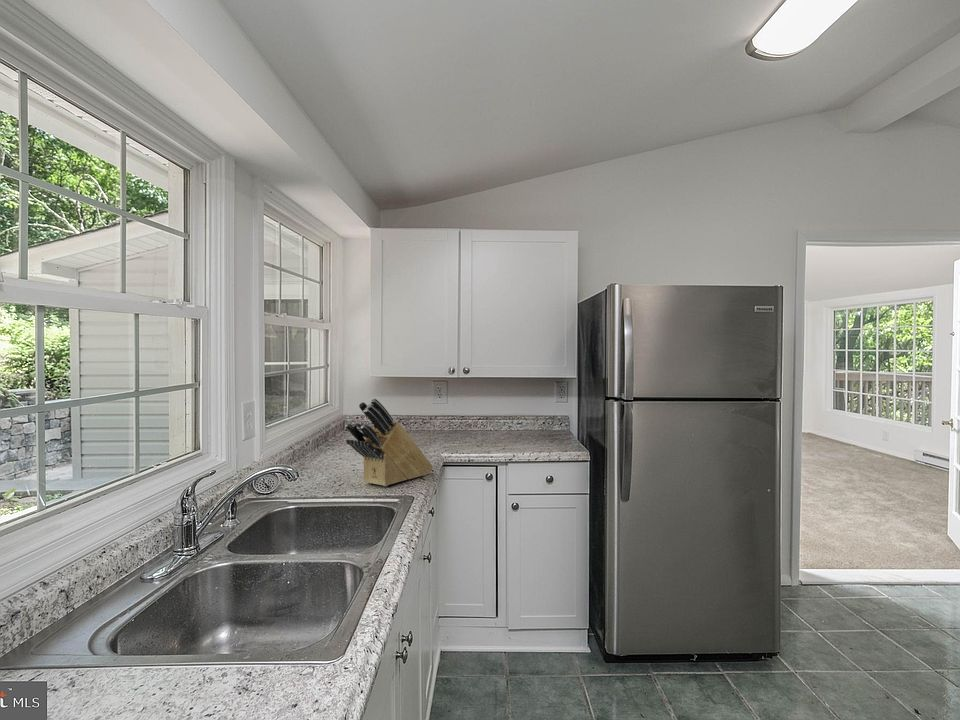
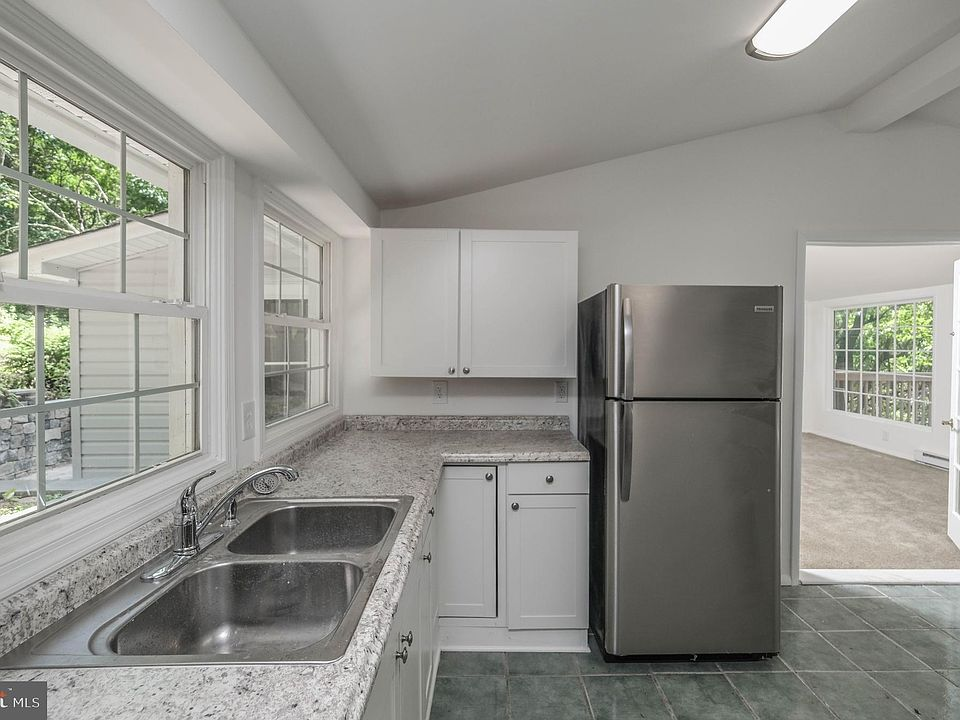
- knife block (390, 438)
